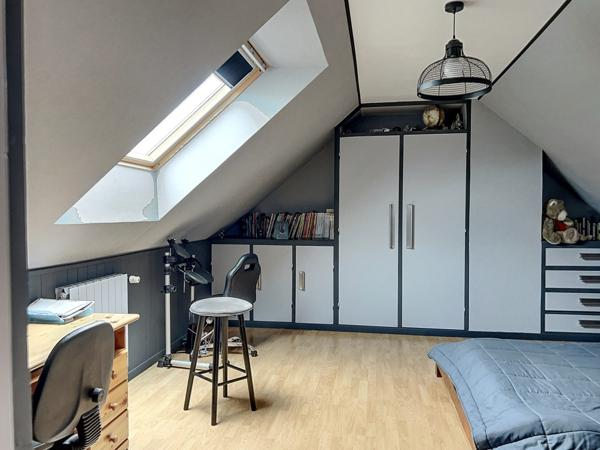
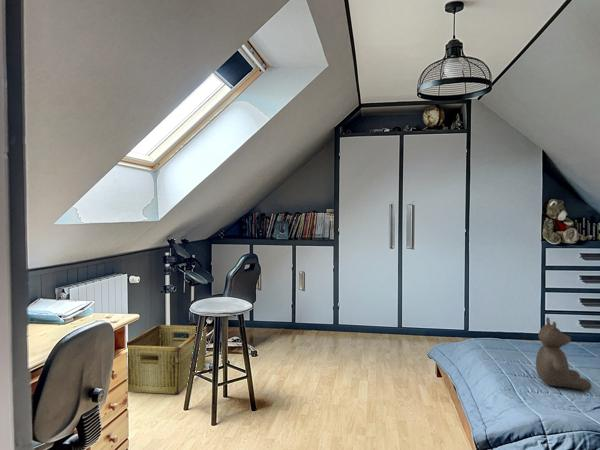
+ hamper (167, 356)
+ teddy bear (561, 352)
